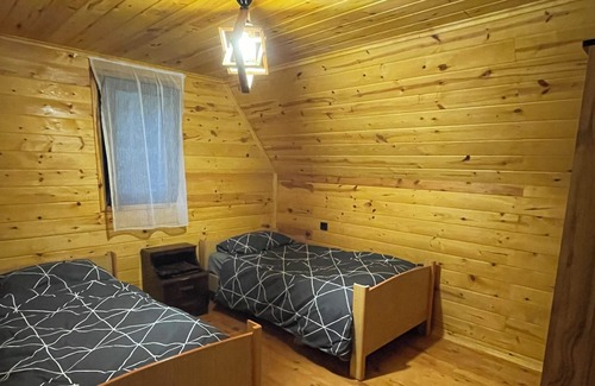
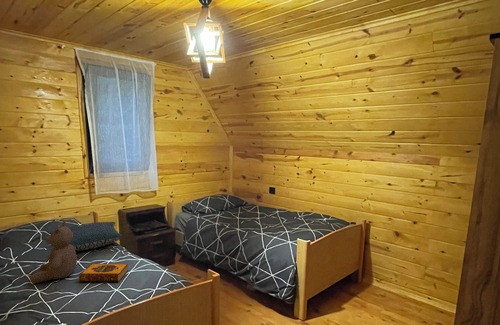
+ bear (53, 250)
+ hardback book (104, 272)
+ pillow (91, 235)
